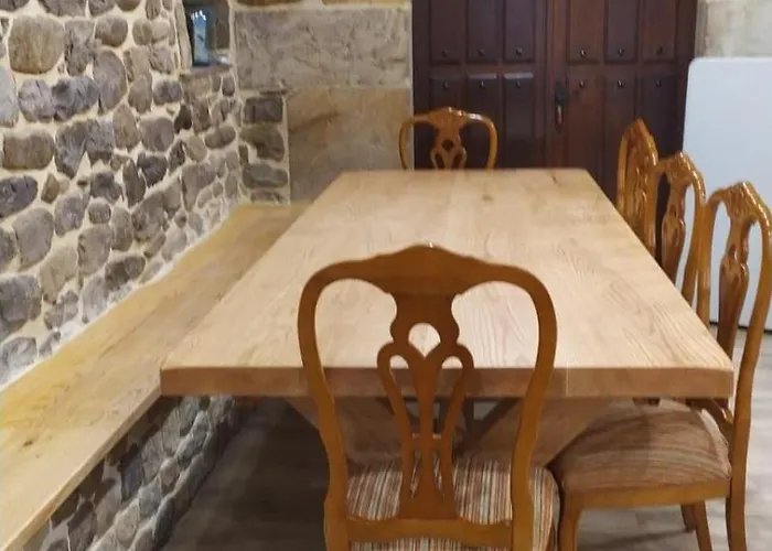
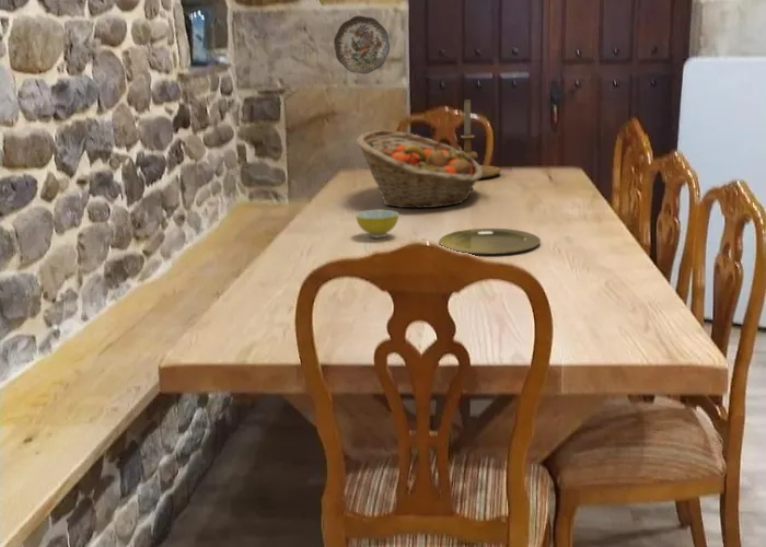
+ candle holder (467, 137)
+ bowl (378, 224)
+ plate (489, 241)
+ fruit basket (419, 165)
+ decorative plate (361, 45)
